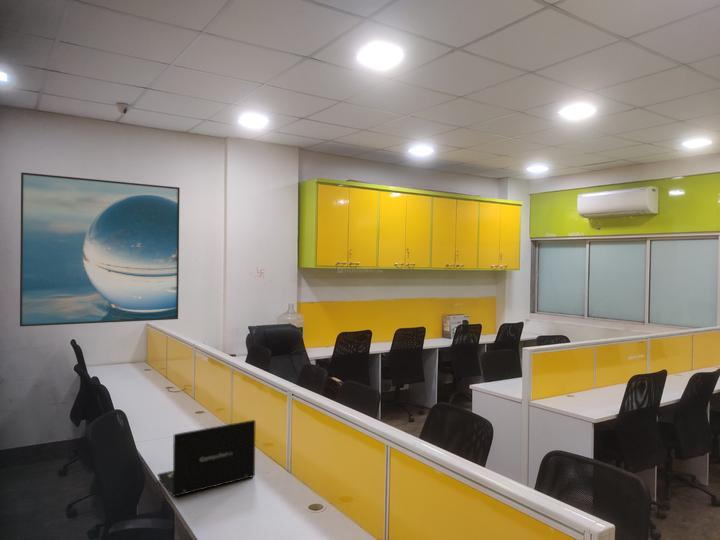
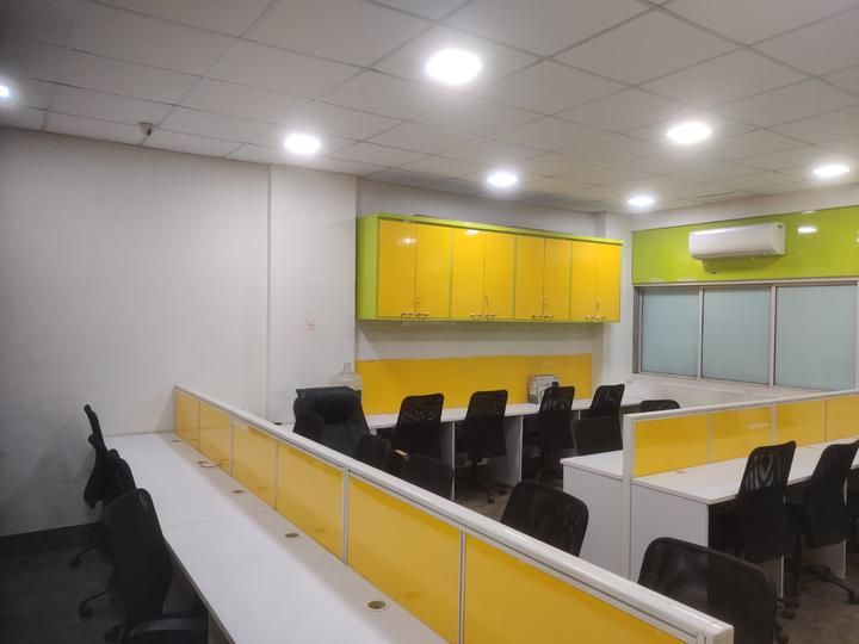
- laptop (206, 449)
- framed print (105, 251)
